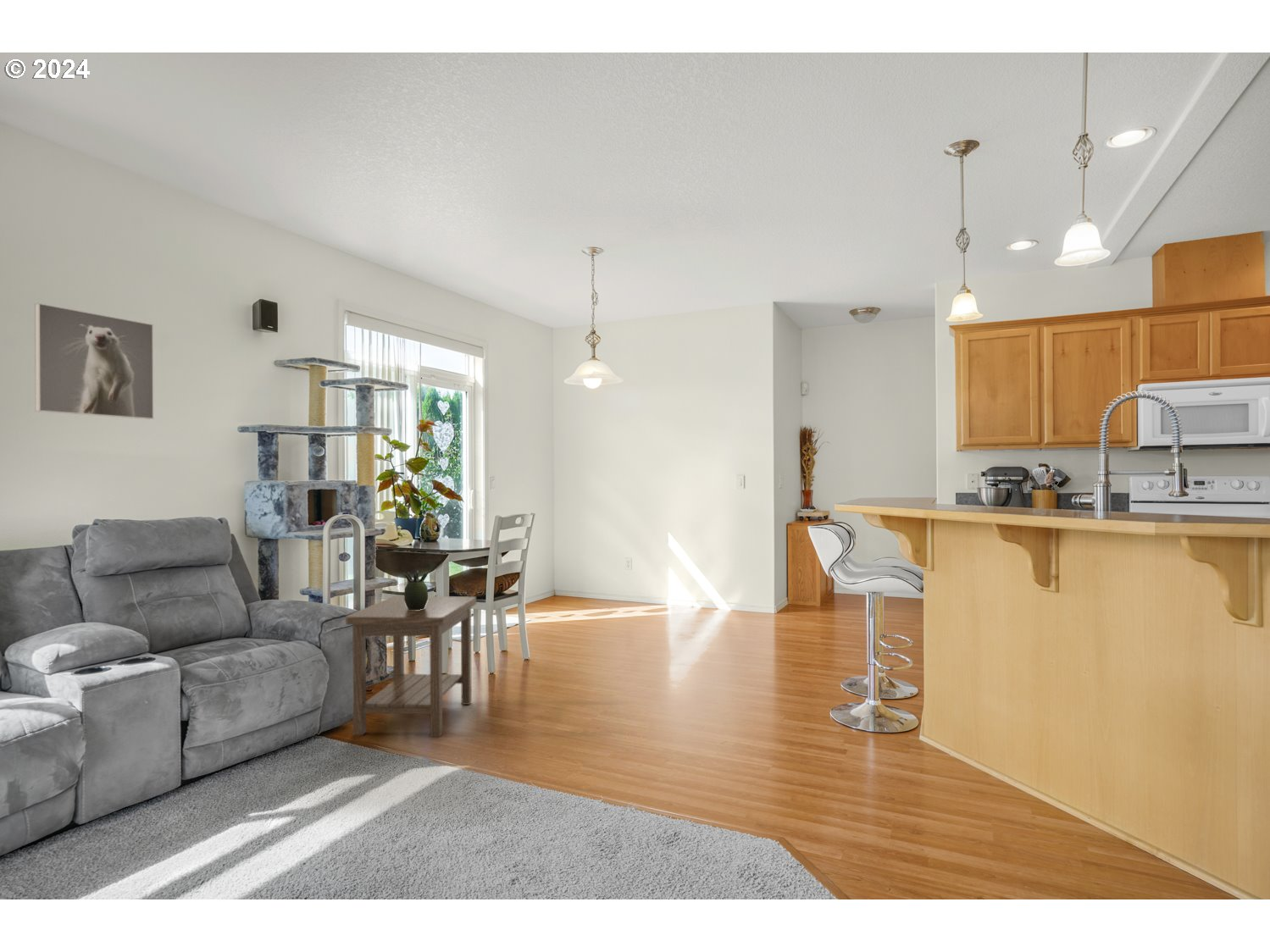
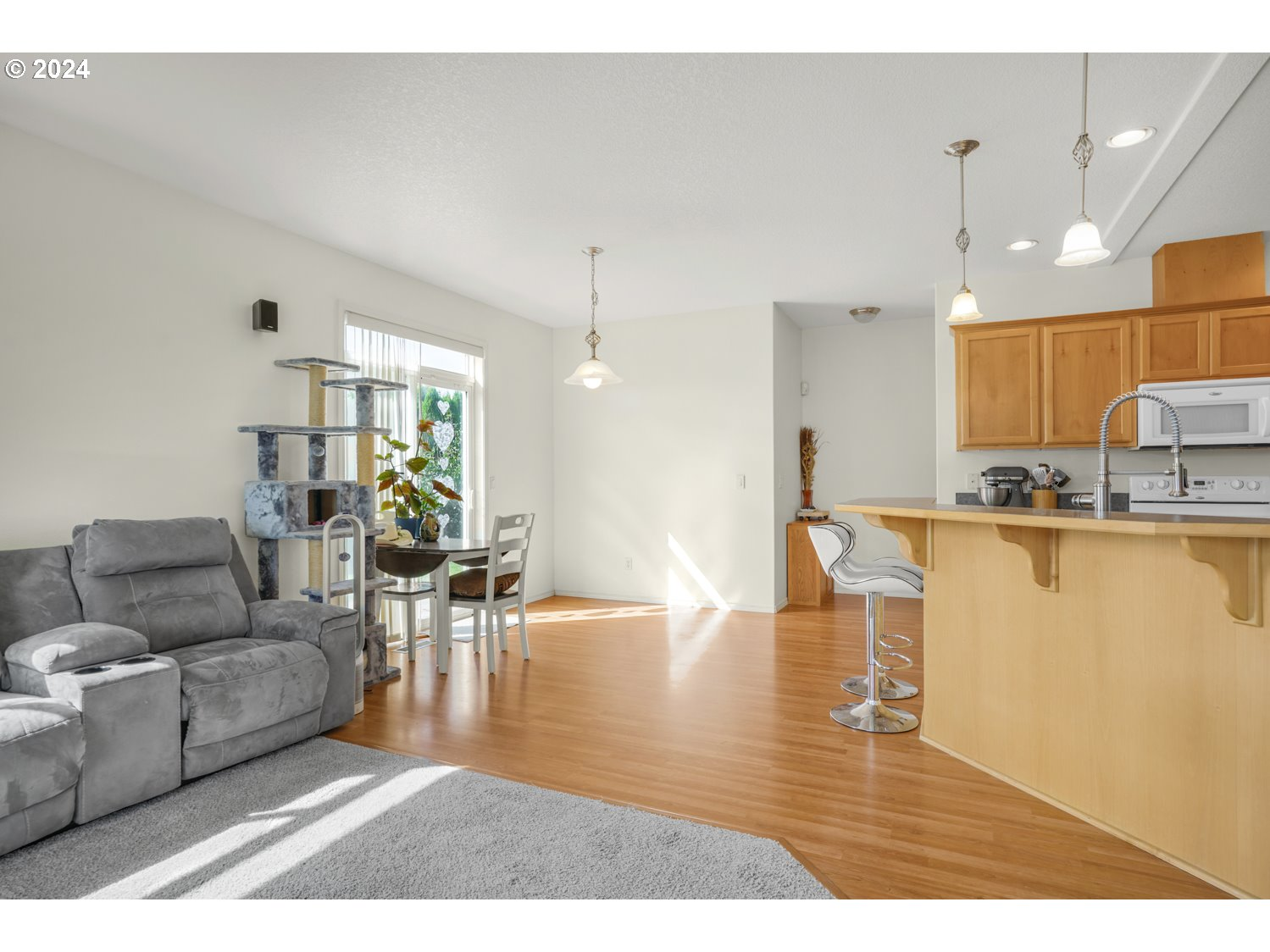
- side table (403, 661)
- succulent plant (416, 589)
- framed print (97, 365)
